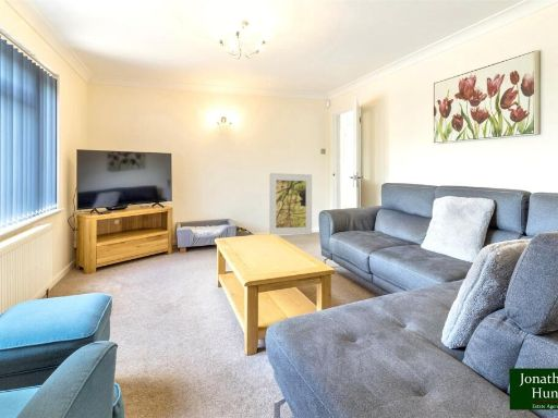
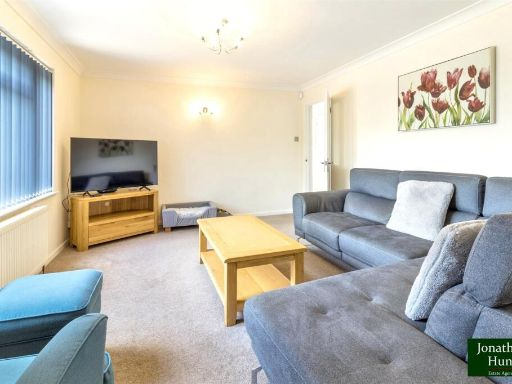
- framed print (291, 204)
